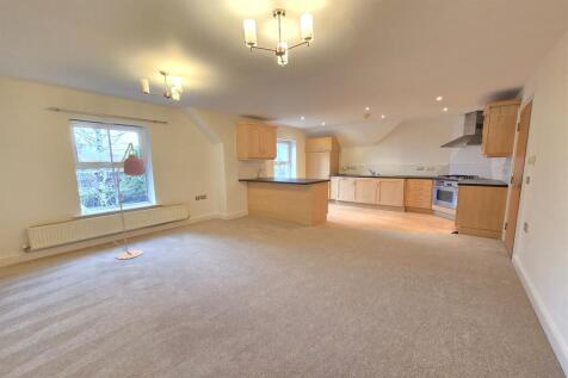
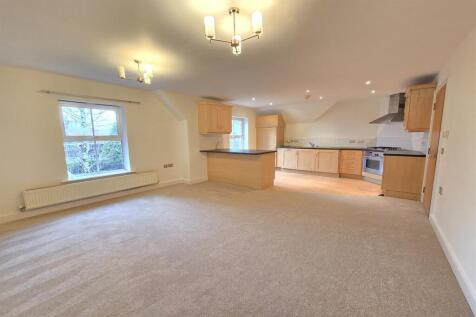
- floor lamp (121, 199)
